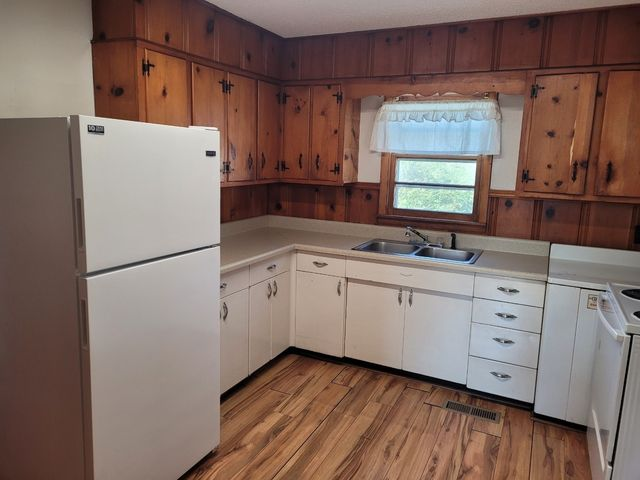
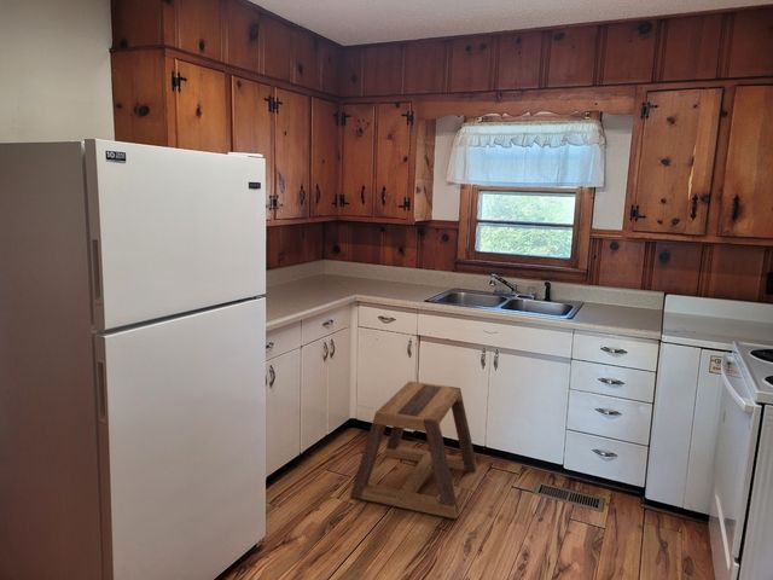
+ stool (419, 450)
